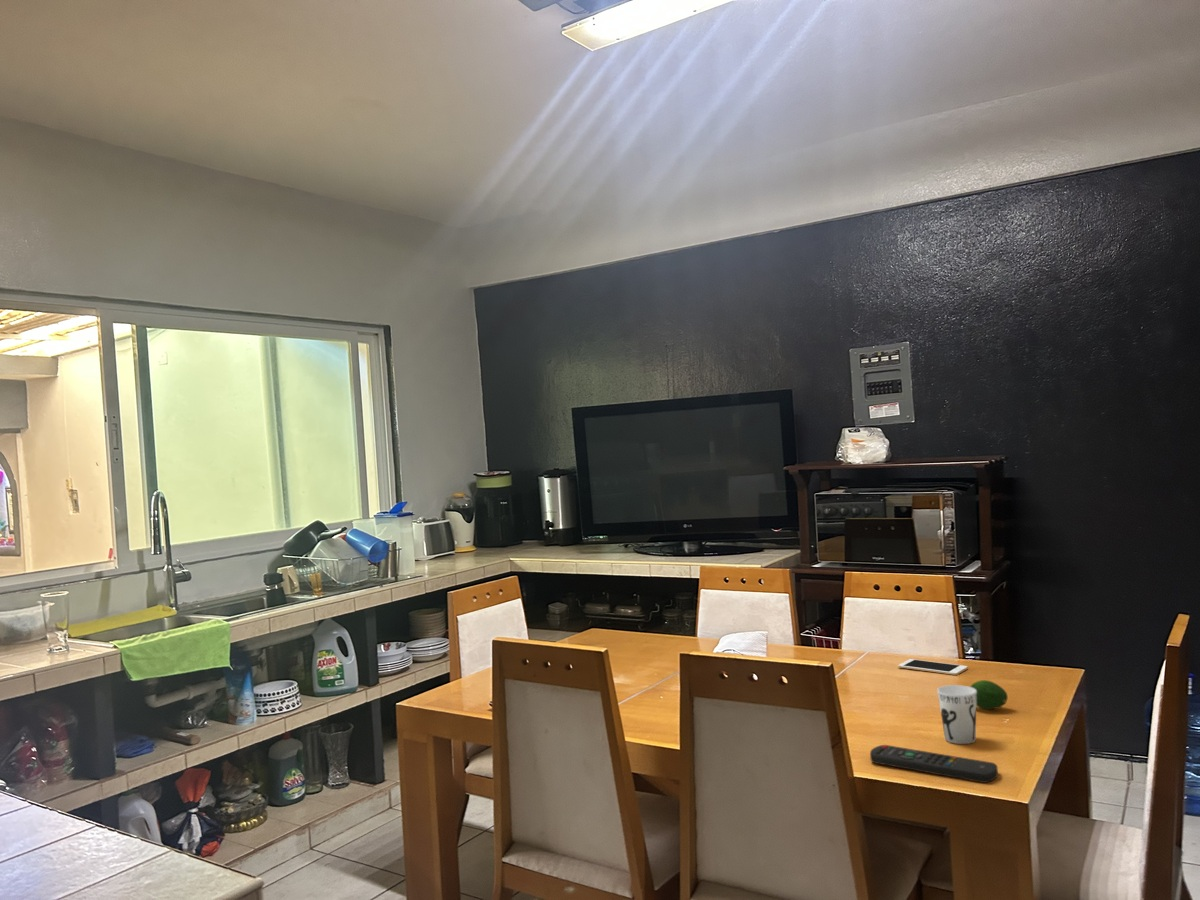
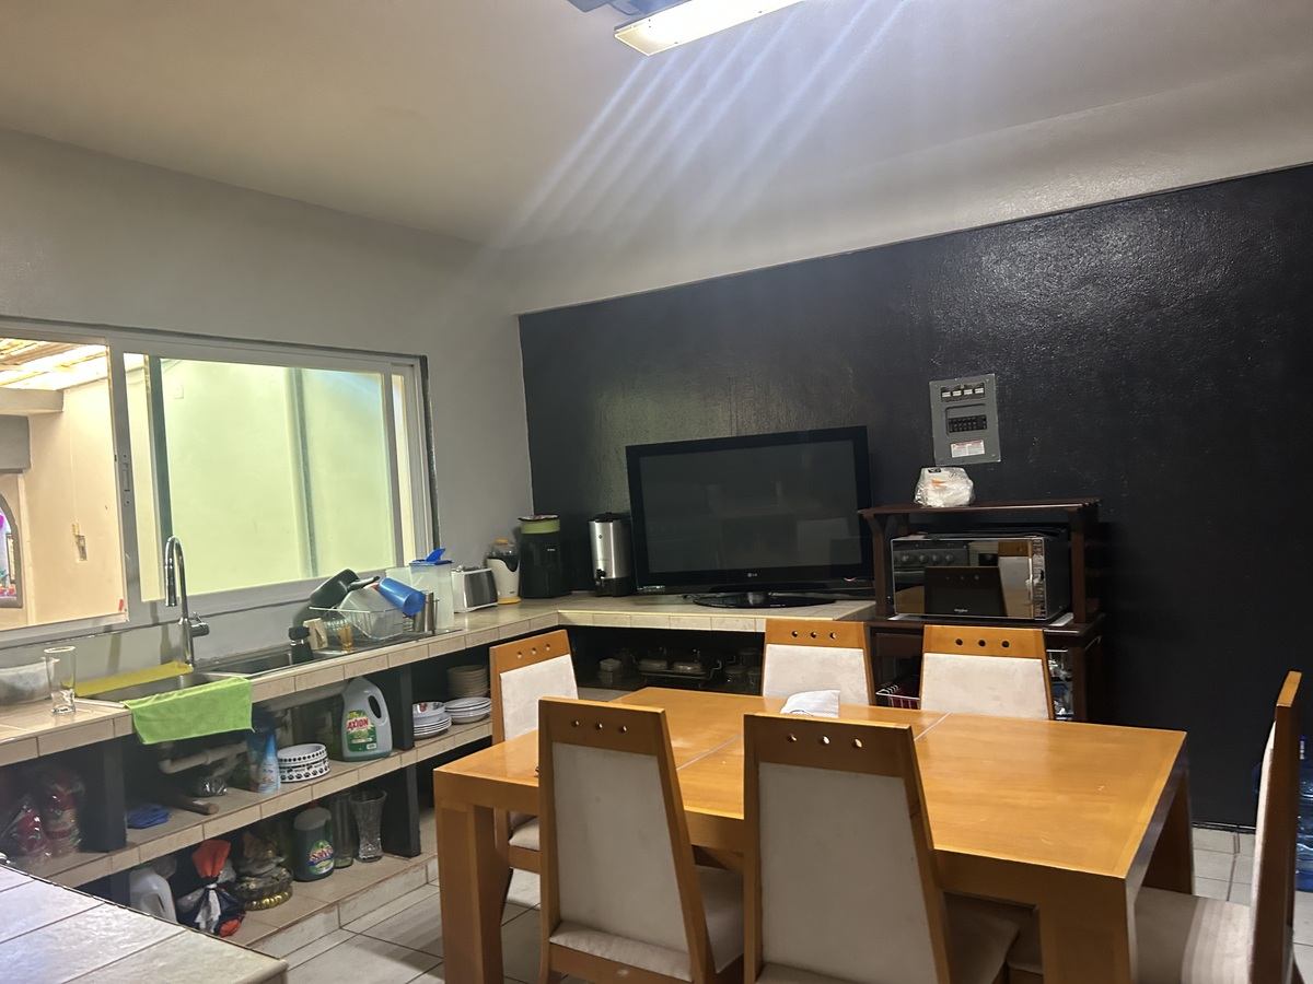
- cell phone (932, 666)
- fruit (987, 694)
- cup (958, 714)
- remote control (931, 762)
